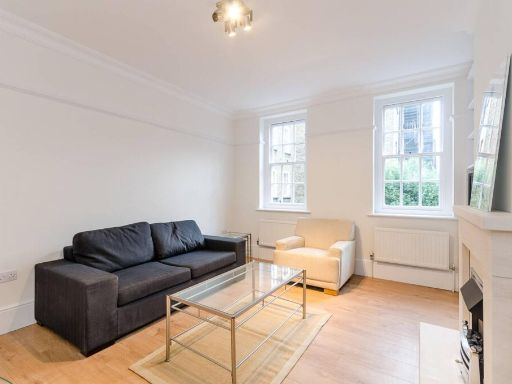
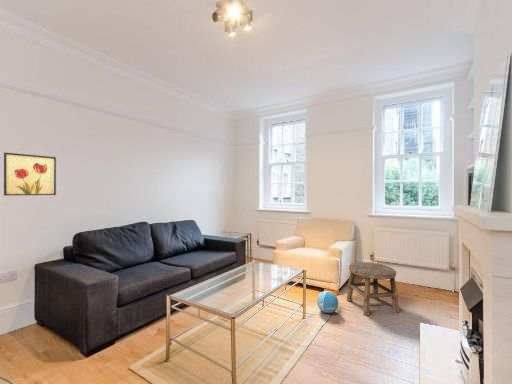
+ wall art (31, 175)
+ stool (371, 285)
+ decorative ball (327, 301)
